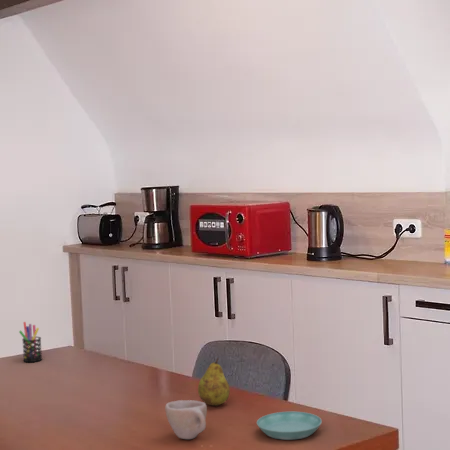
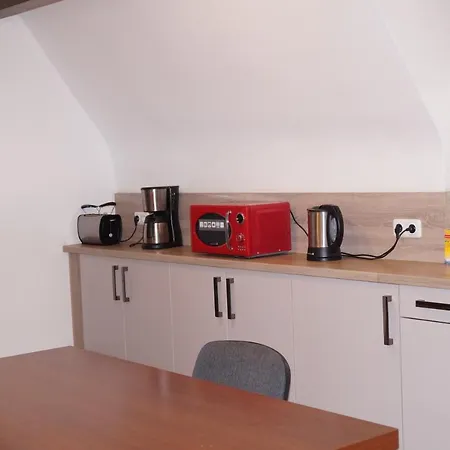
- pen holder (29, 341)
- cup (190, 421)
- fruit (213, 382)
- saucer (289, 426)
